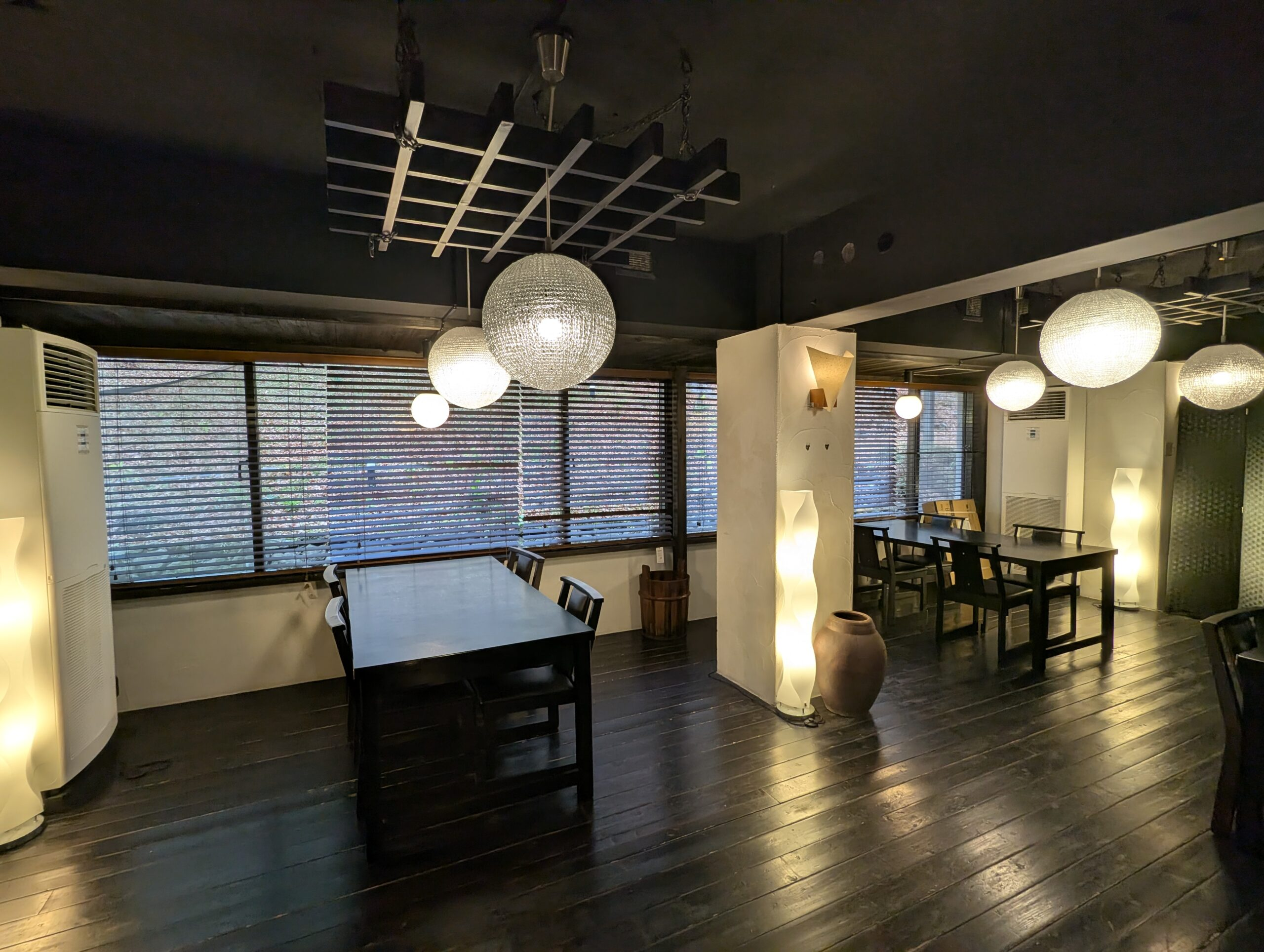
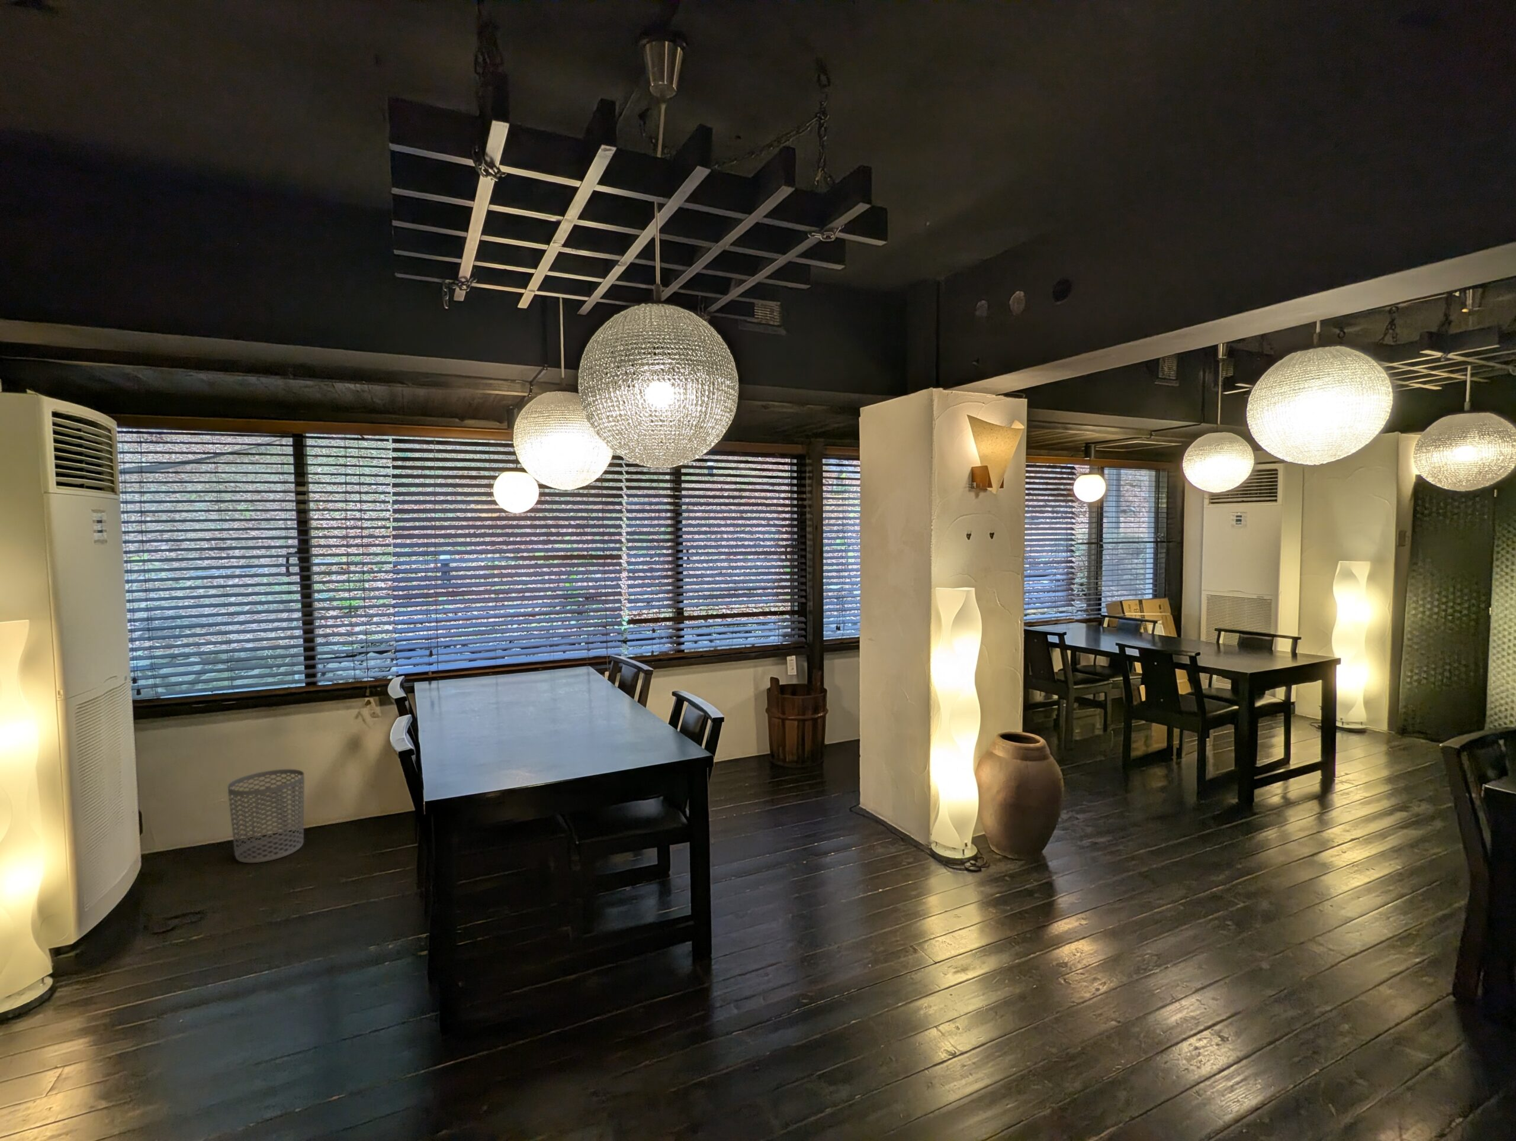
+ waste bin (269, 815)
